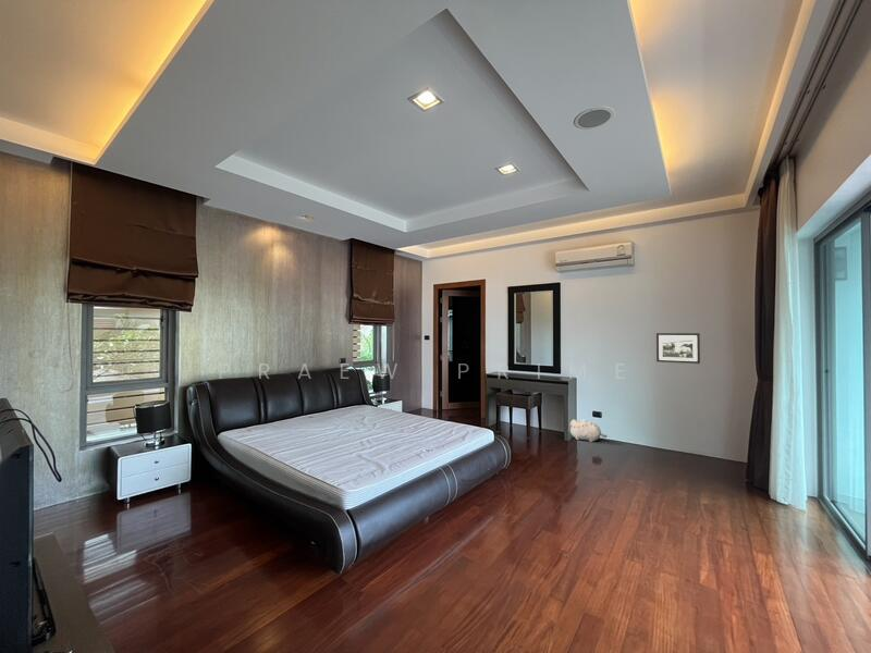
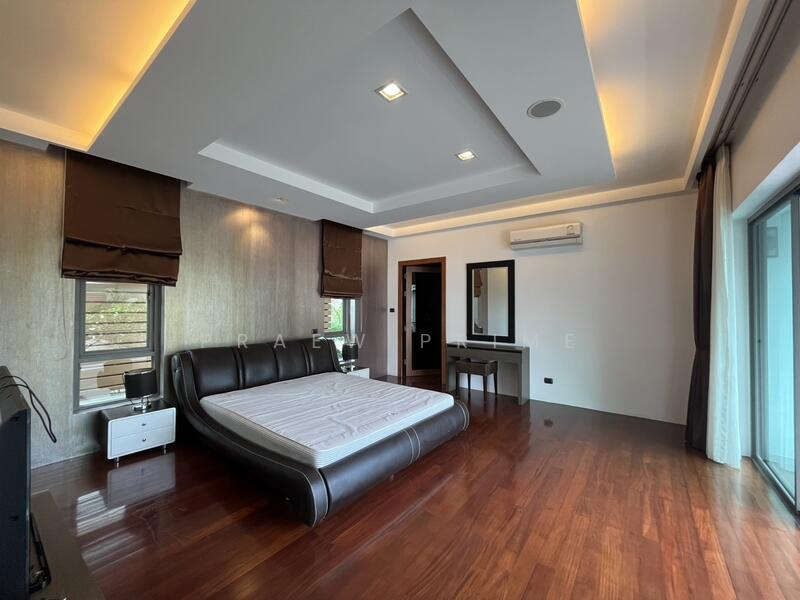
- plush toy (588, 430)
- picture frame (677, 347)
